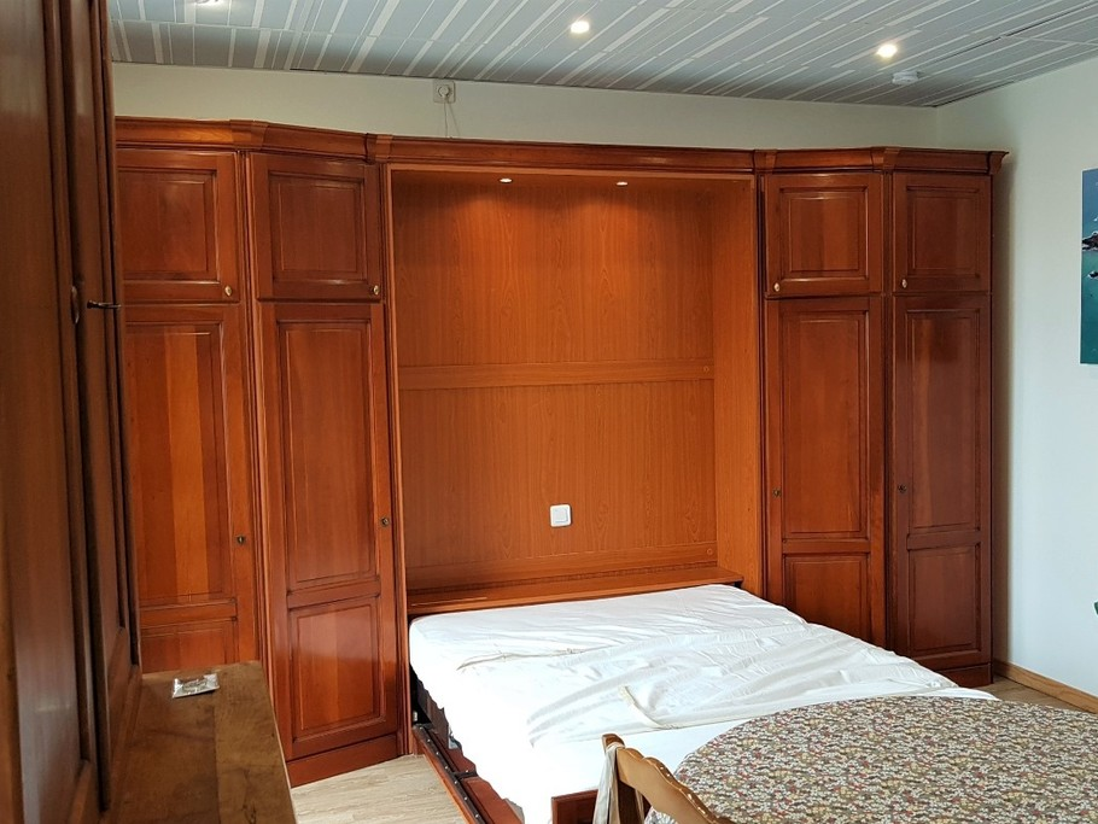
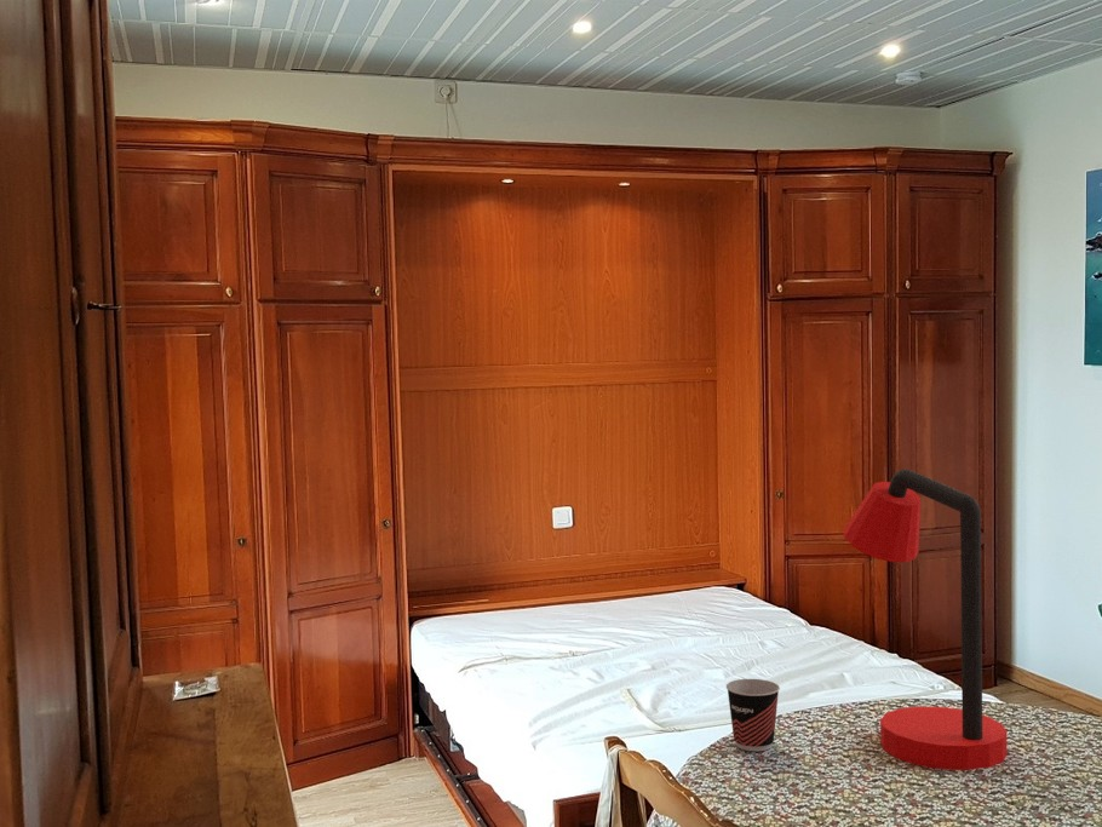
+ desk lamp (962, 604)
+ cup (753, 716)
